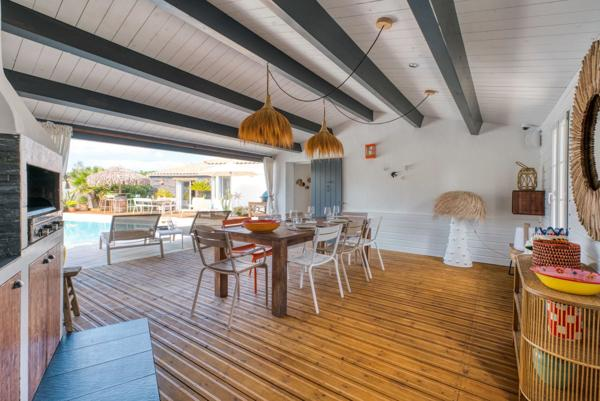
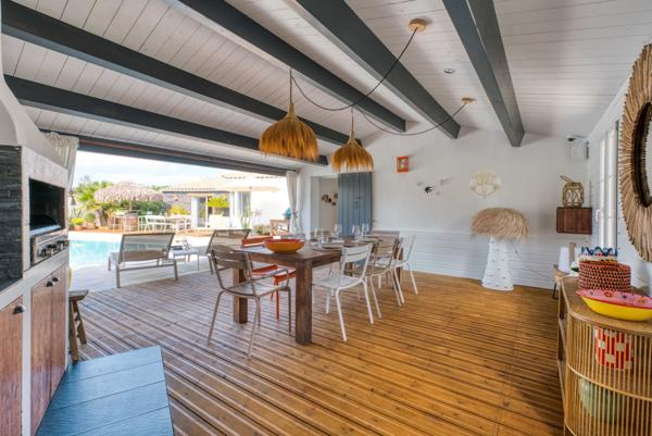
+ wall decoration (485, 184)
